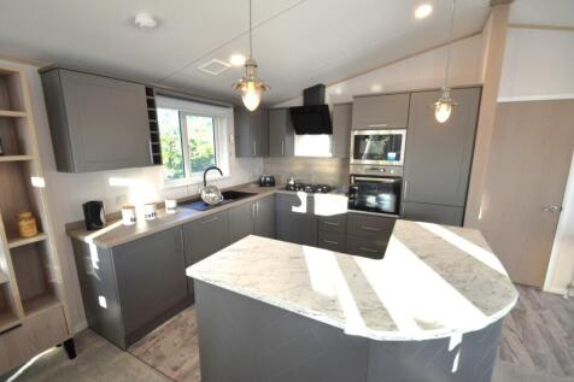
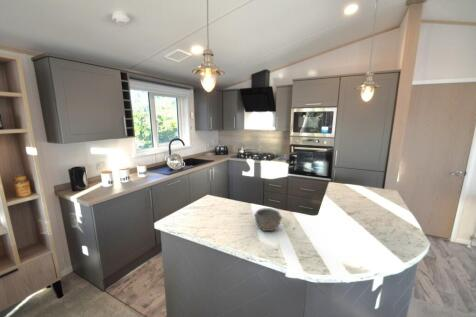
+ bowl (267, 220)
